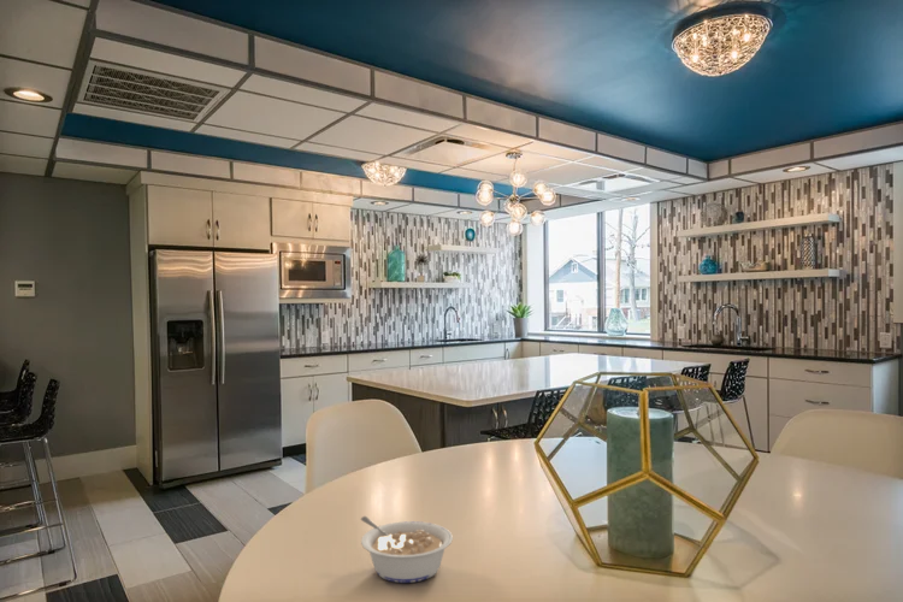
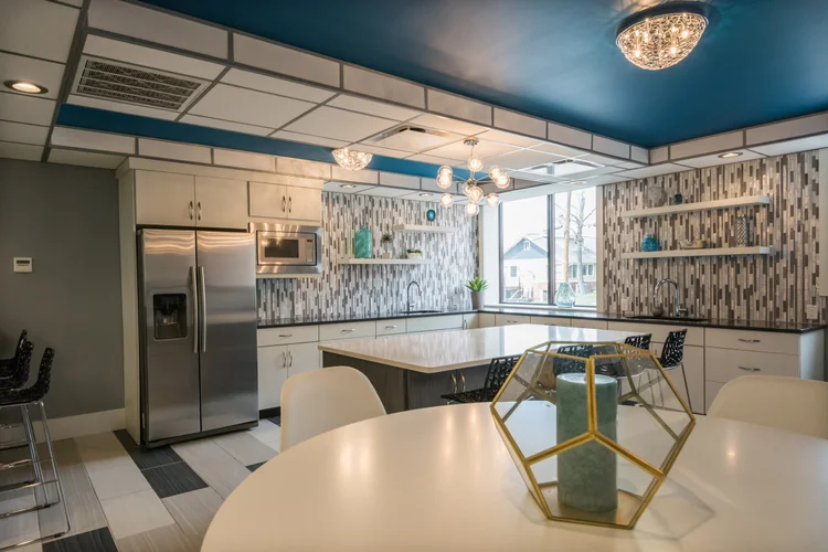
- legume (403, 550)
